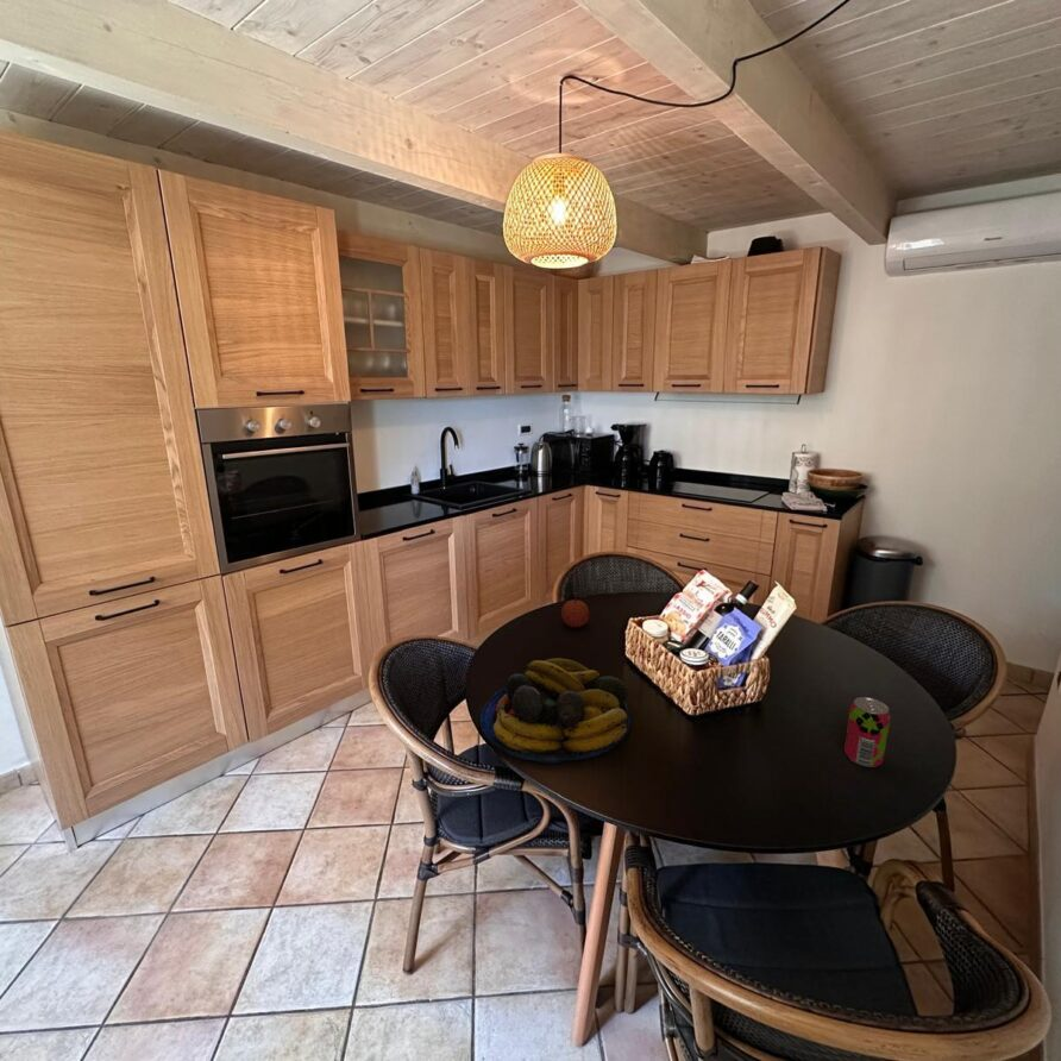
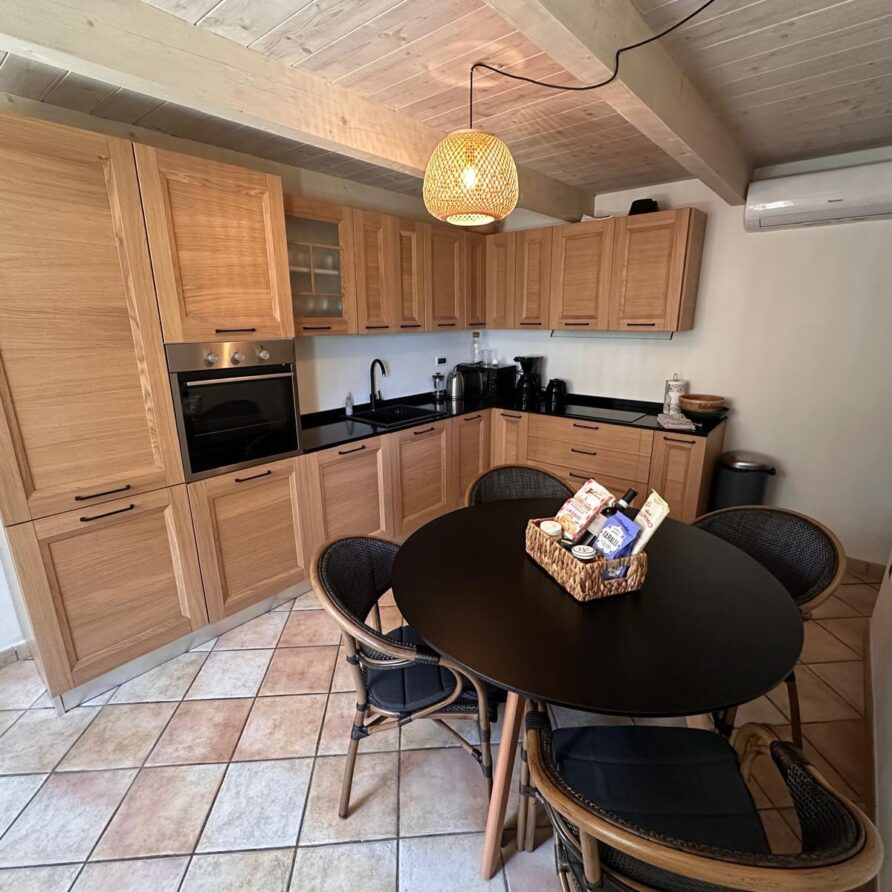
- apple (575, 610)
- fruit bowl (554, 692)
- beverage can (866, 732)
